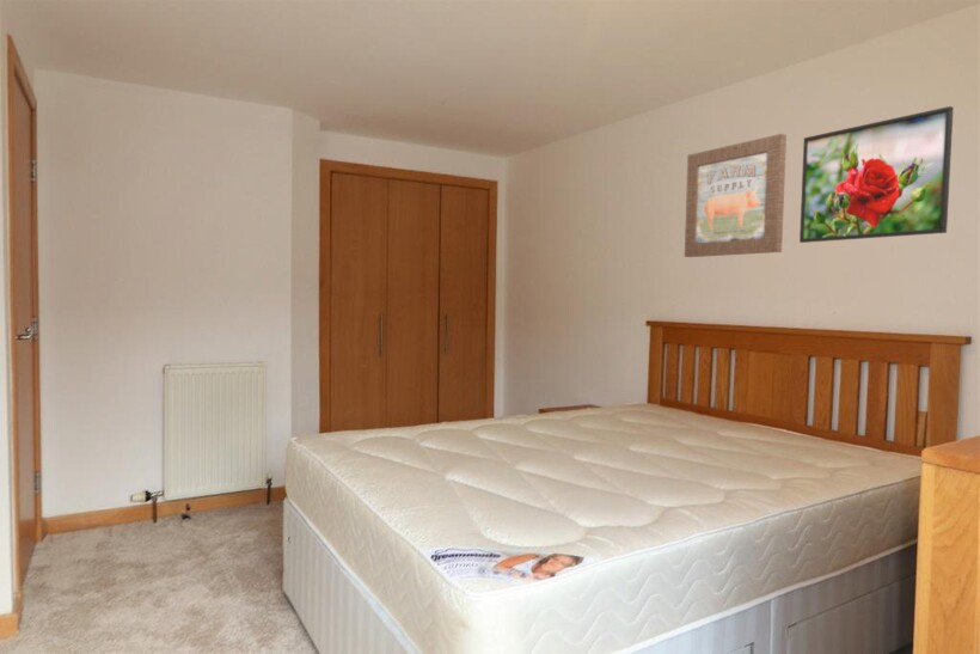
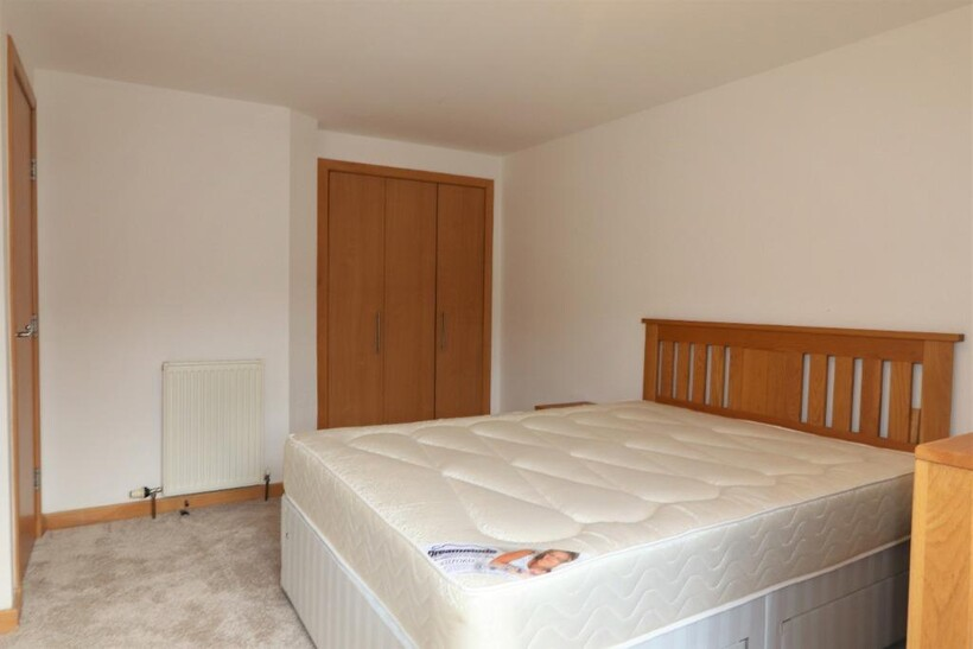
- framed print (869, 181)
- wall art (731, 200)
